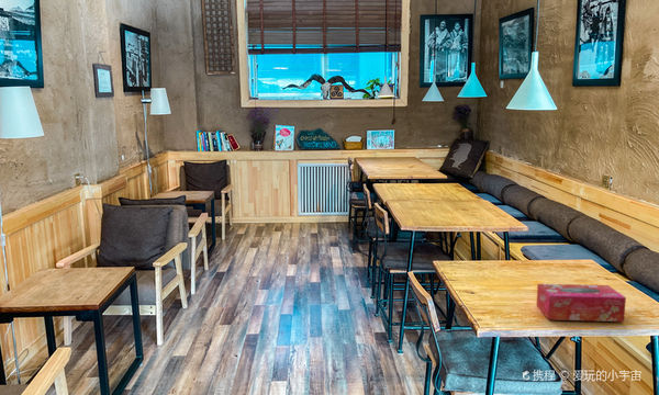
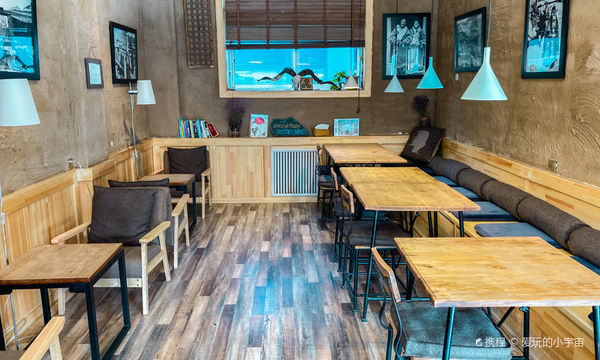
- tissue box (579, 302)
